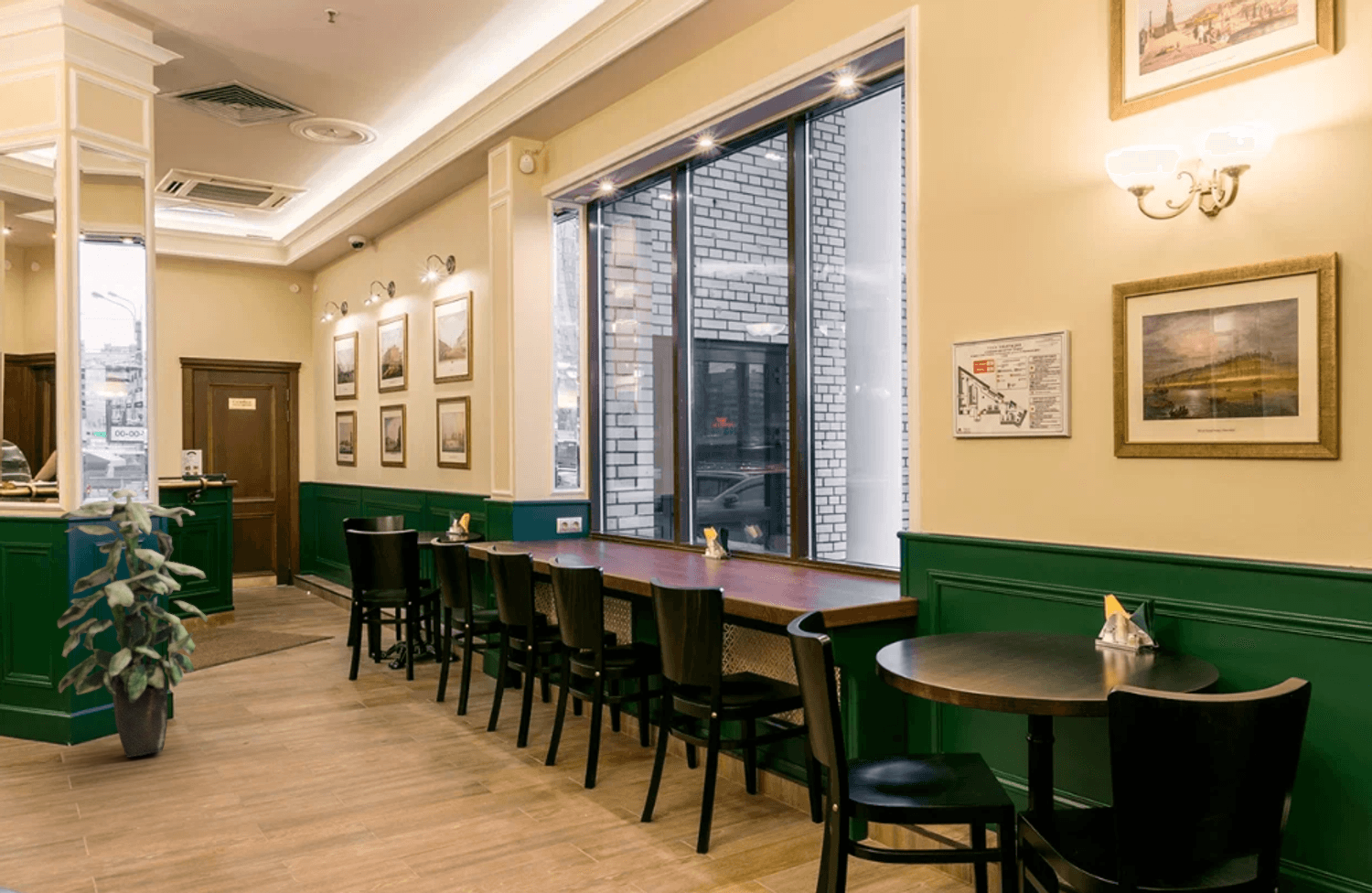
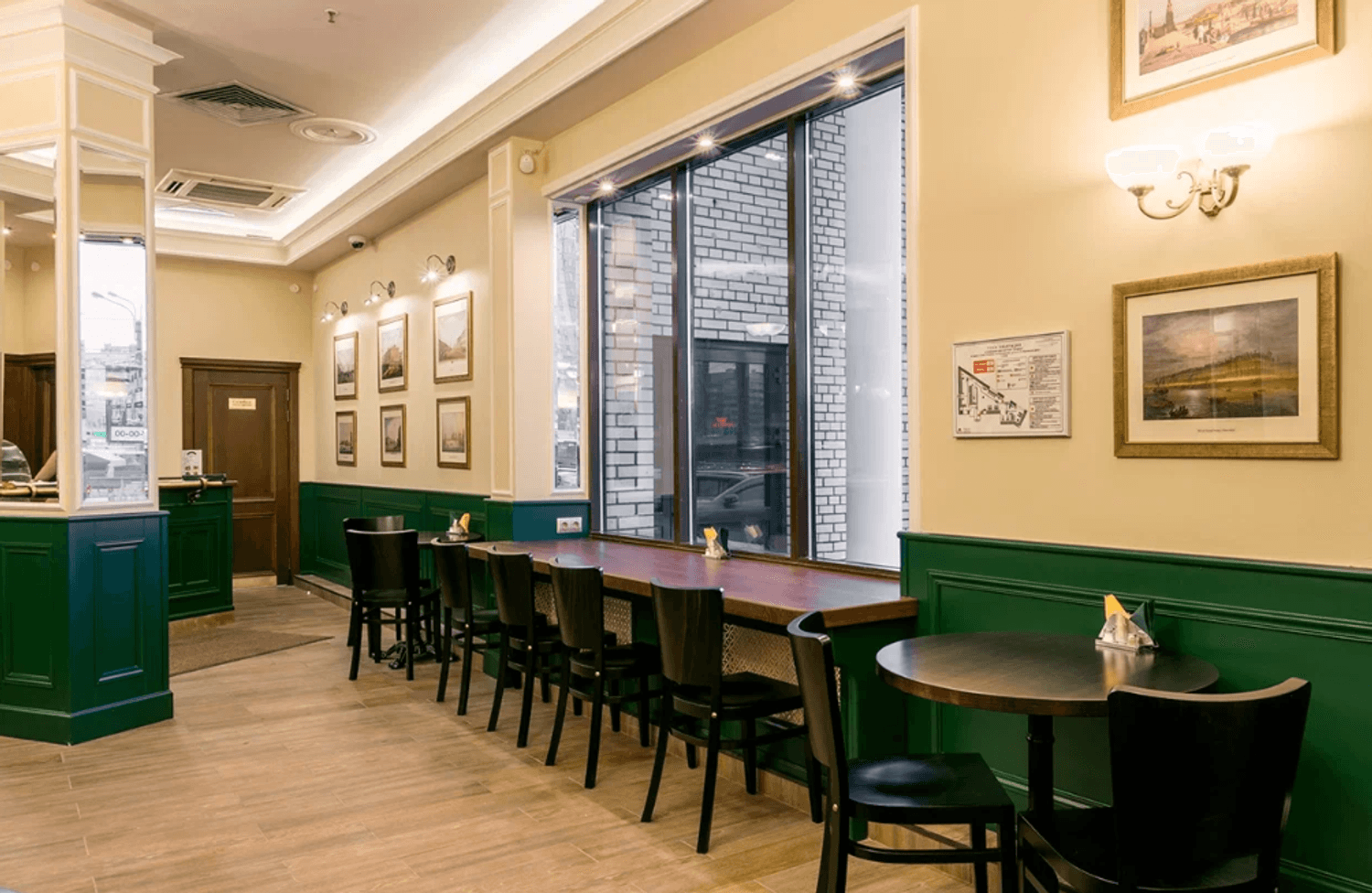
- indoor plant (130, 620)
